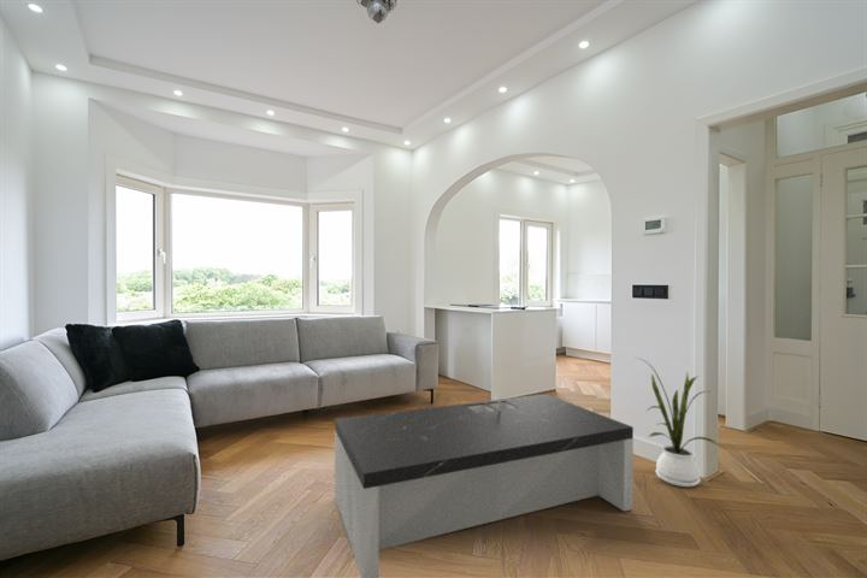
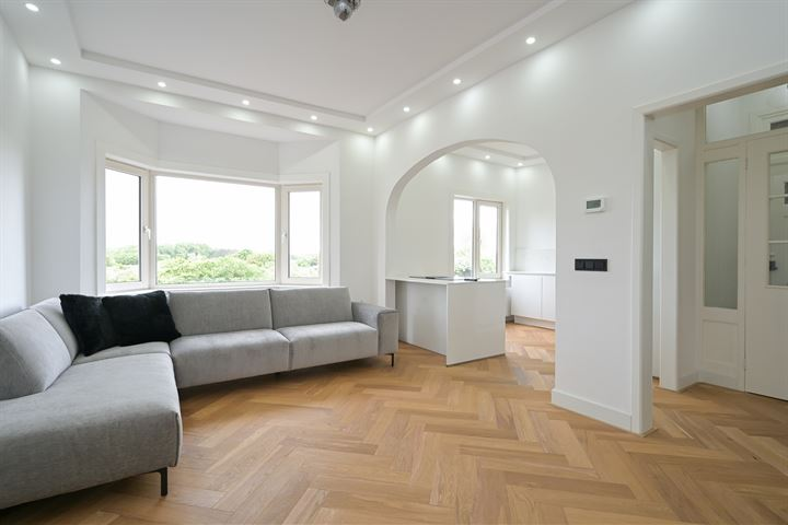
- house plant (672, 419)
- coffee table (479, 455)
